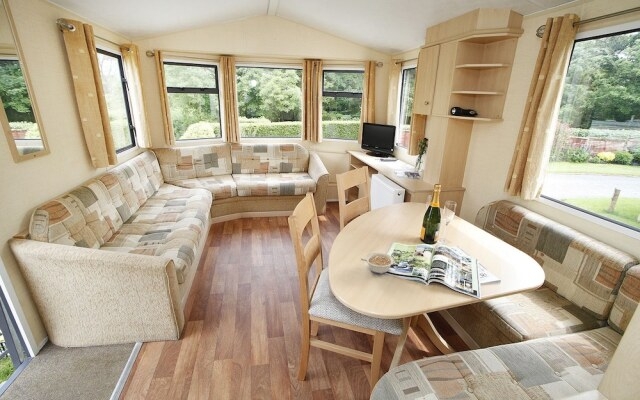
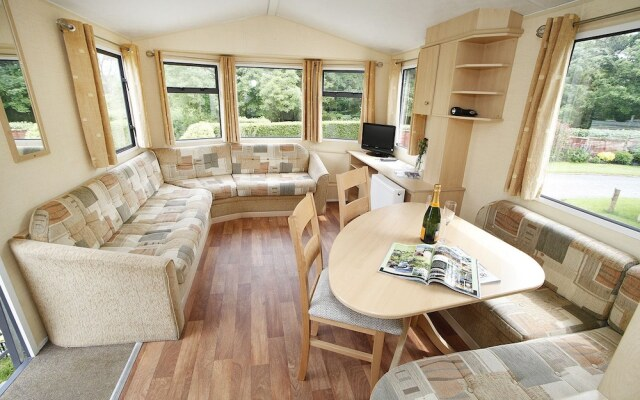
- legume (379, 263)
